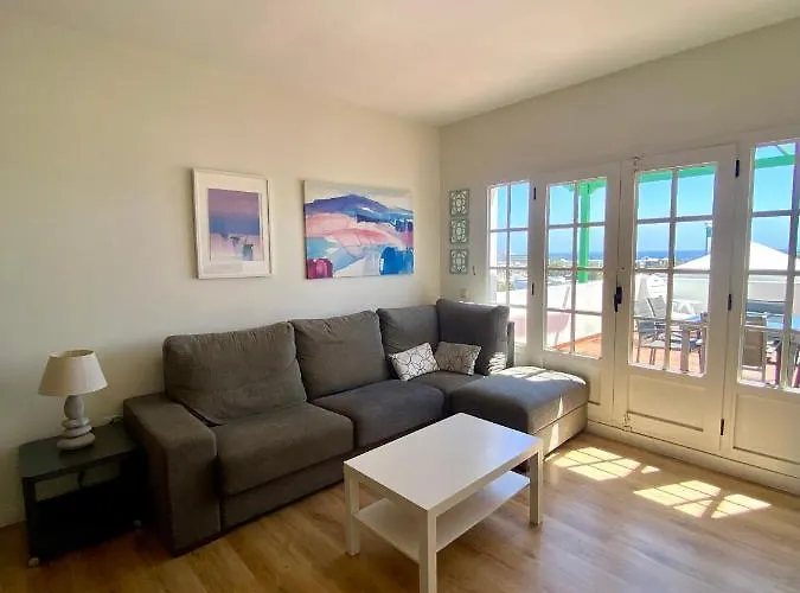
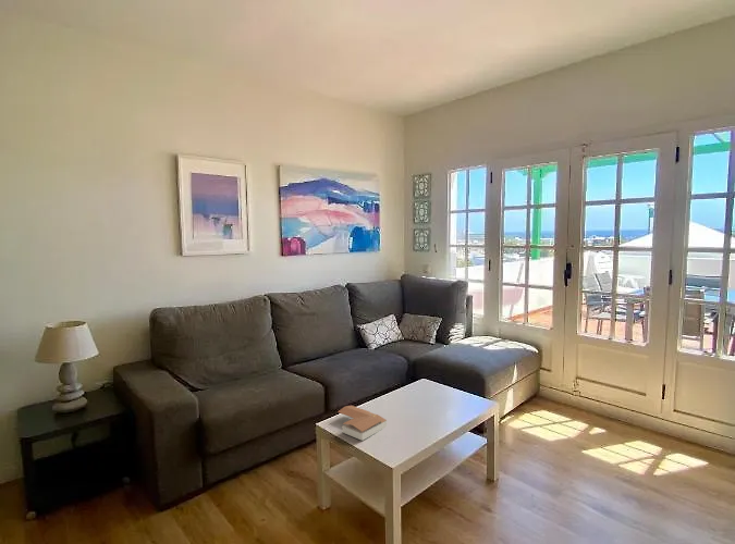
+ book (356, 420)
